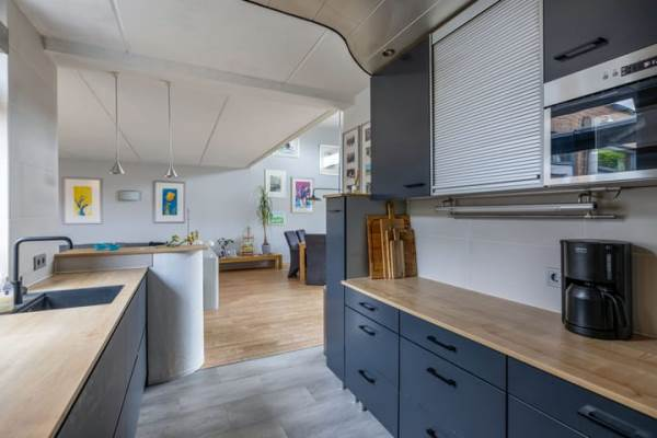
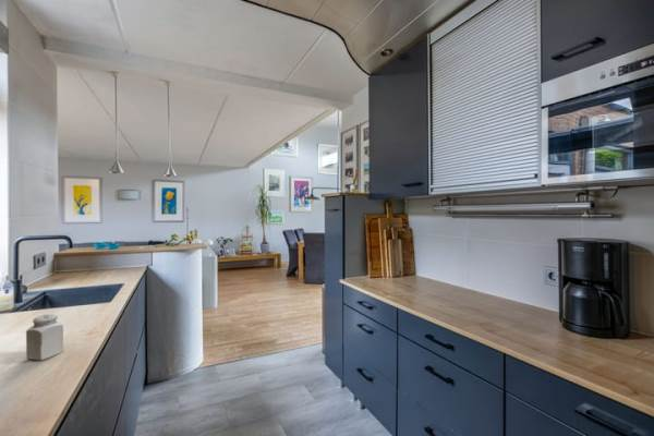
+ salt shaker (45, 335)
